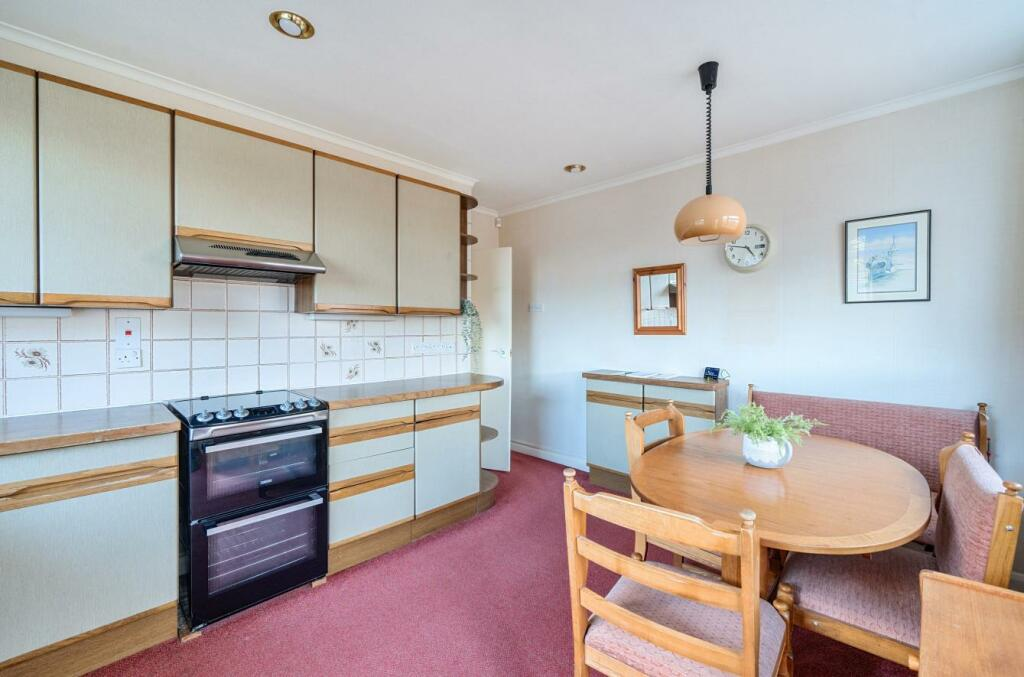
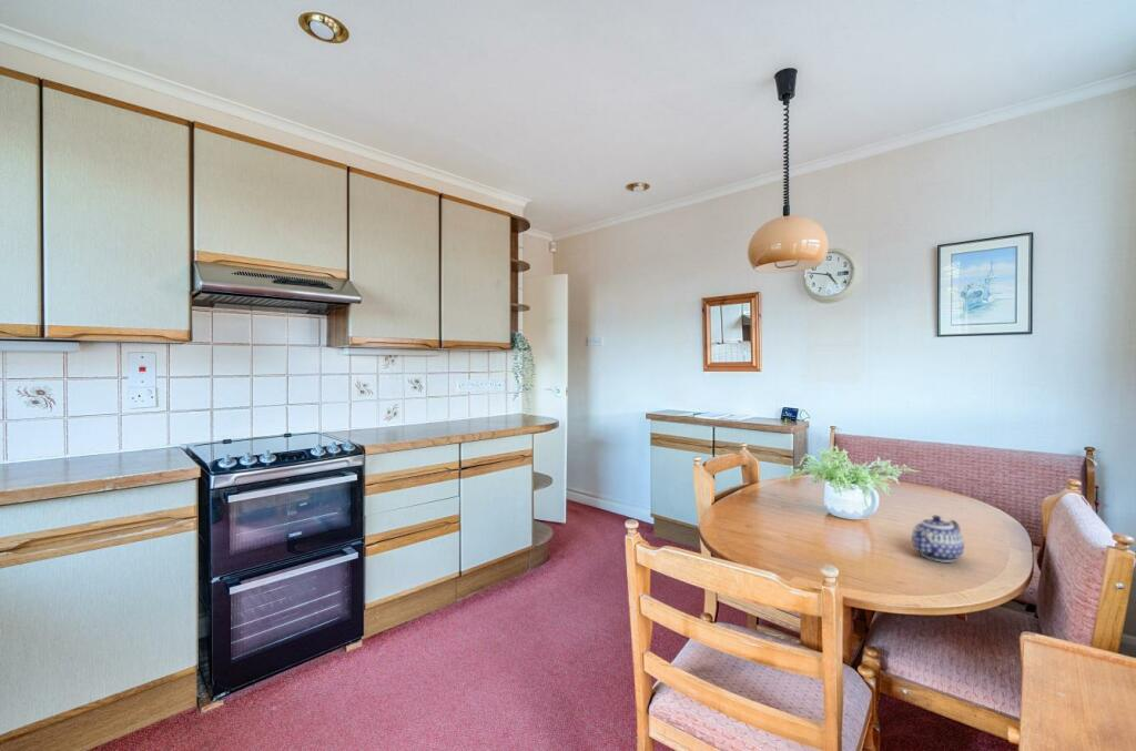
+ teapot (936, 536)
